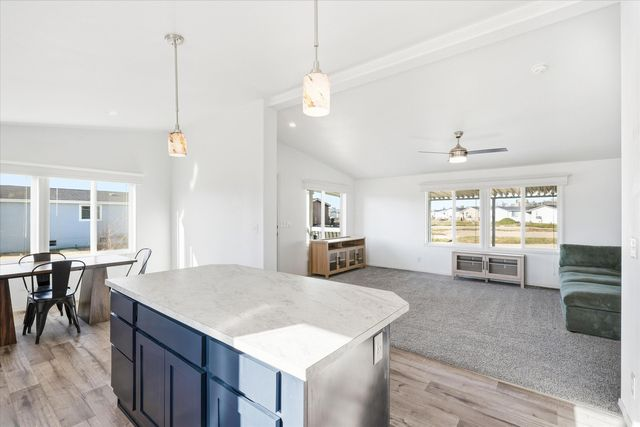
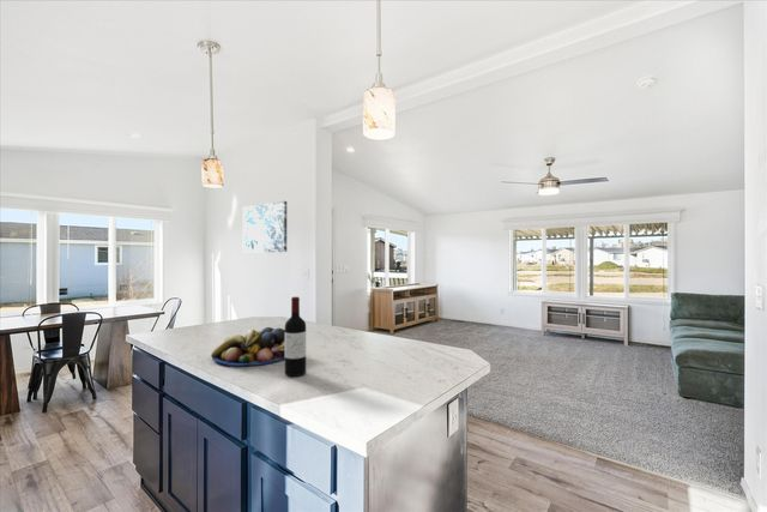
+ wall art (264, 228)
+ wine bottle (295, 335)
+ fruit bowl (254, 341)
